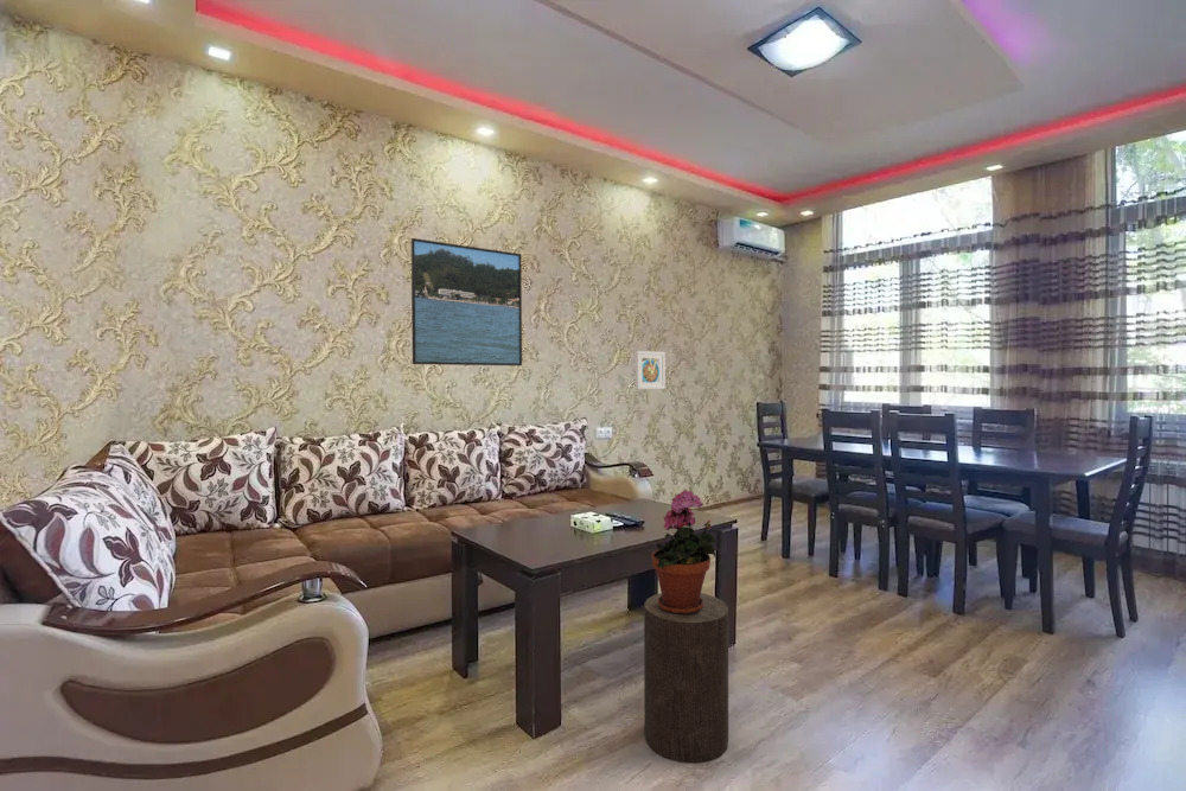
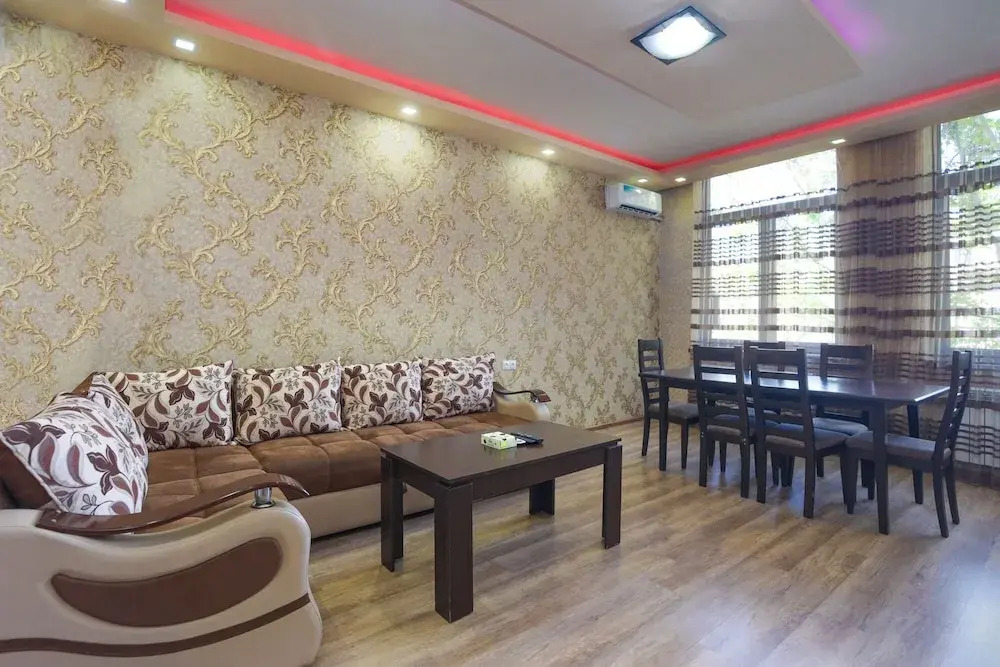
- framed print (470, 306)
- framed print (650, 370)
- potted plant (683, 547)
- stool (686, 671)
